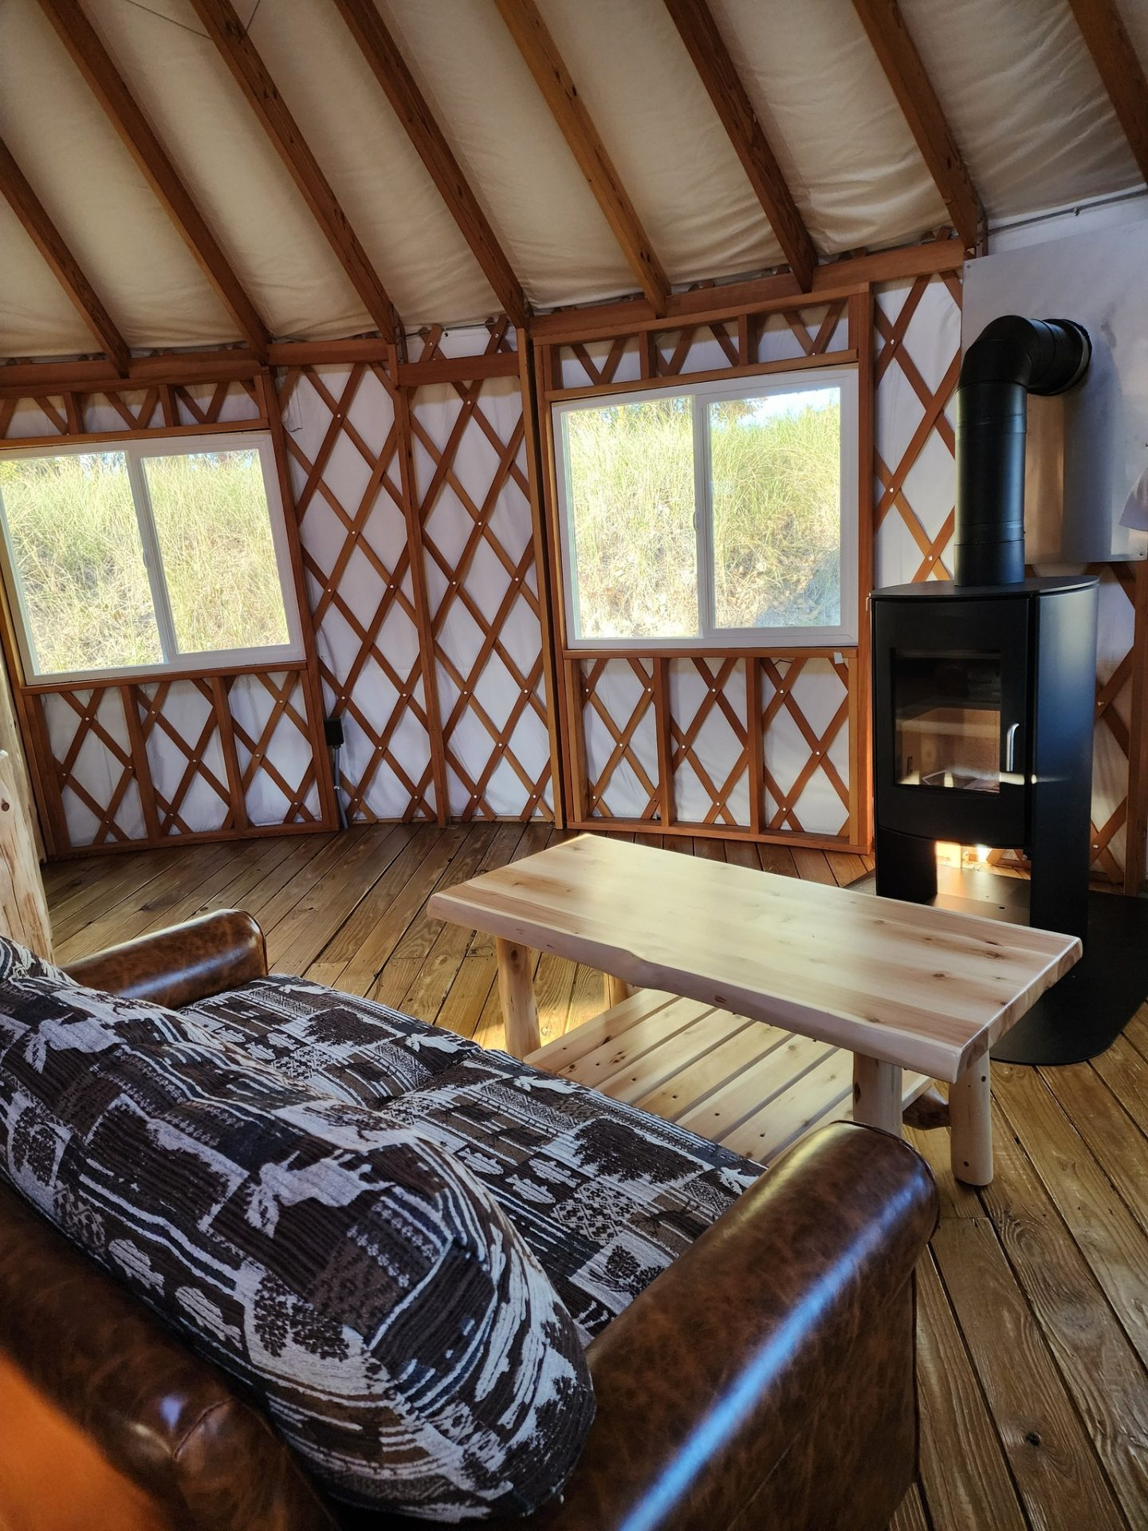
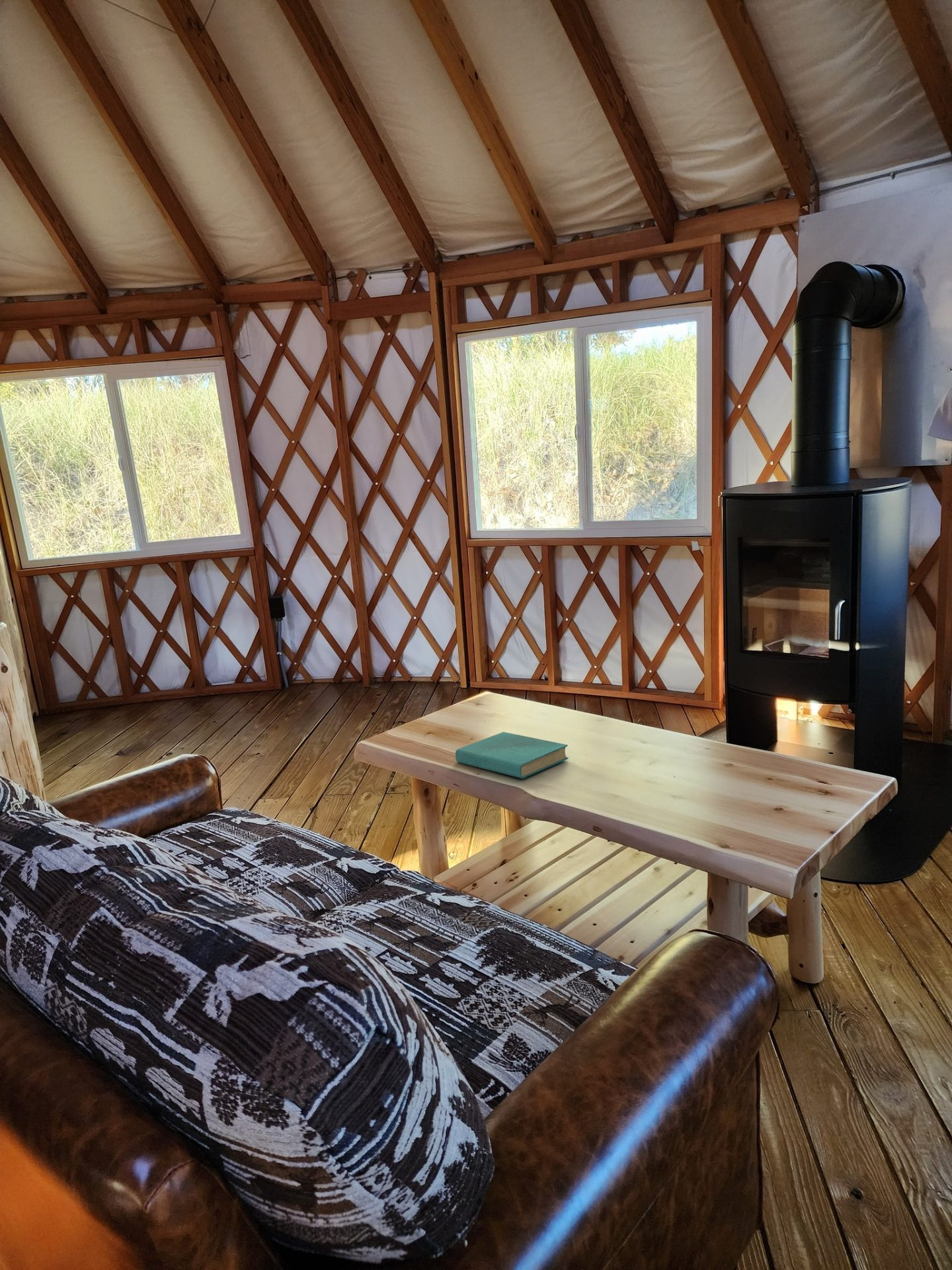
+ book (511, 754)
